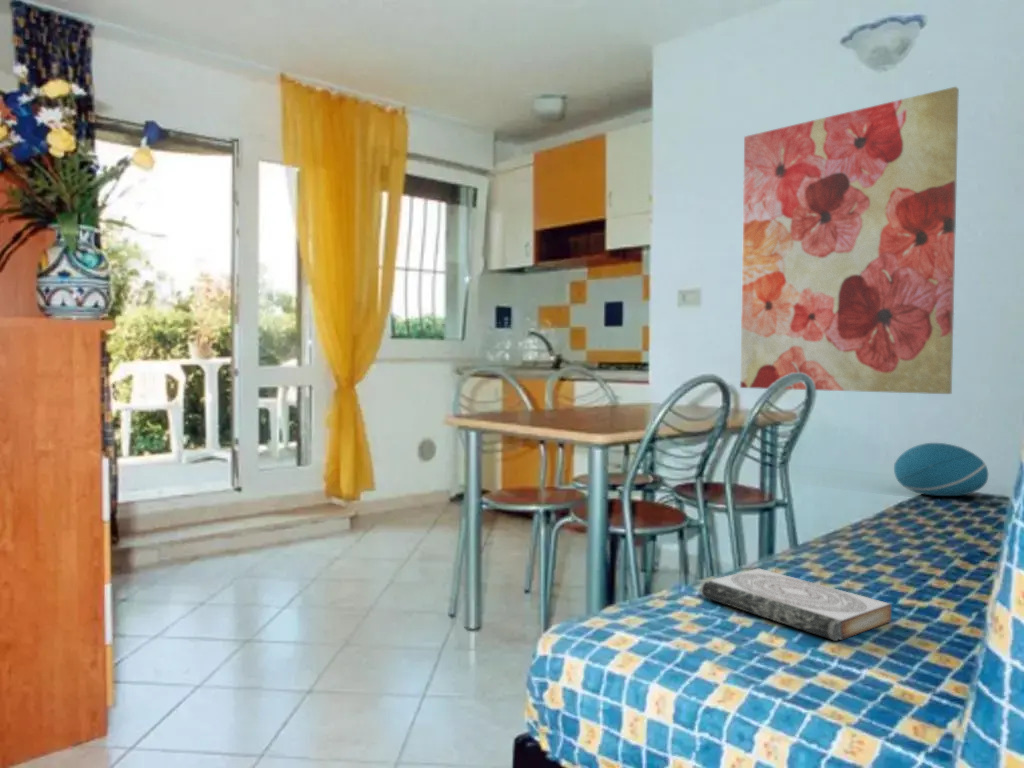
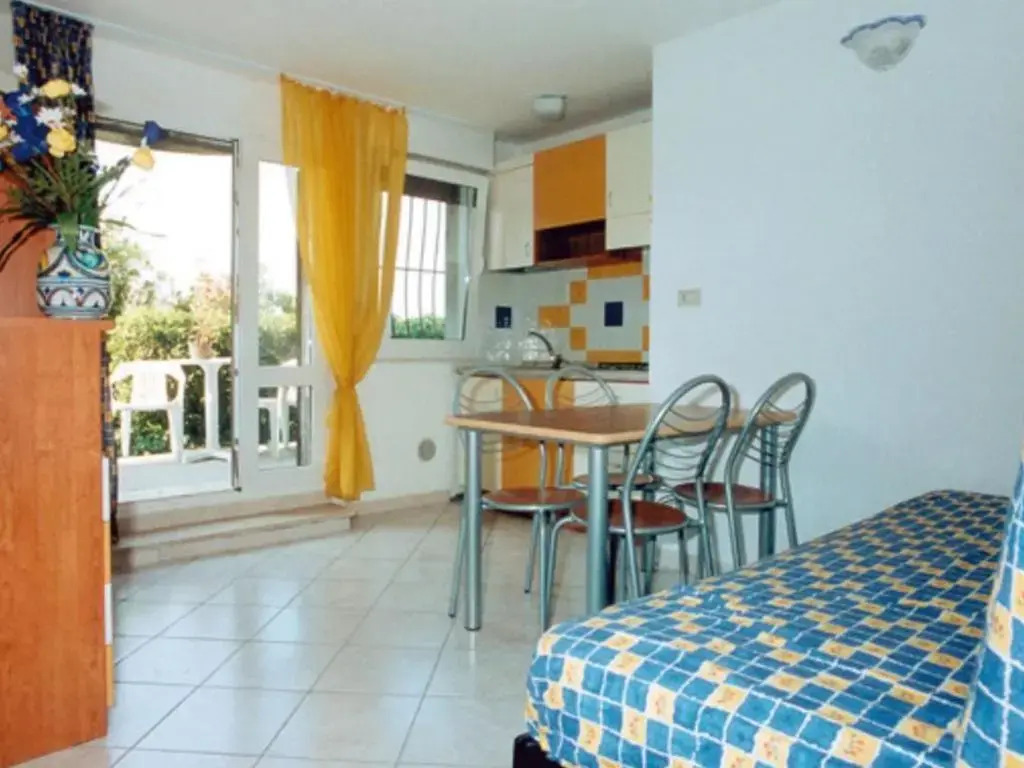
- cushion (940, 468)
- wall art (838, 253)
- book (791, 601)
